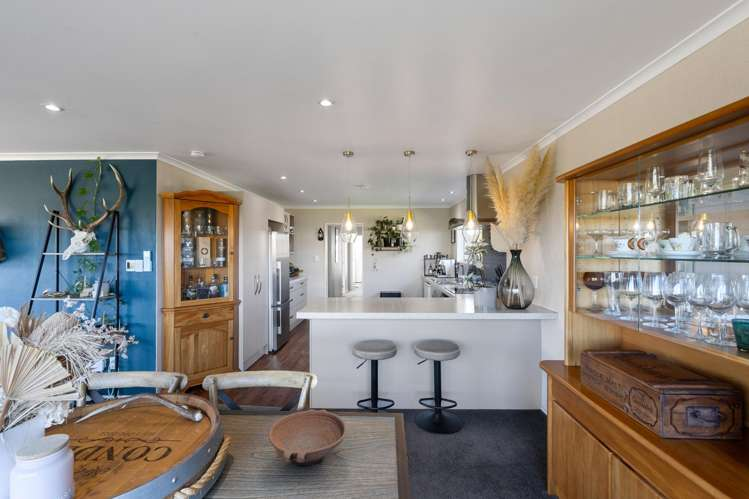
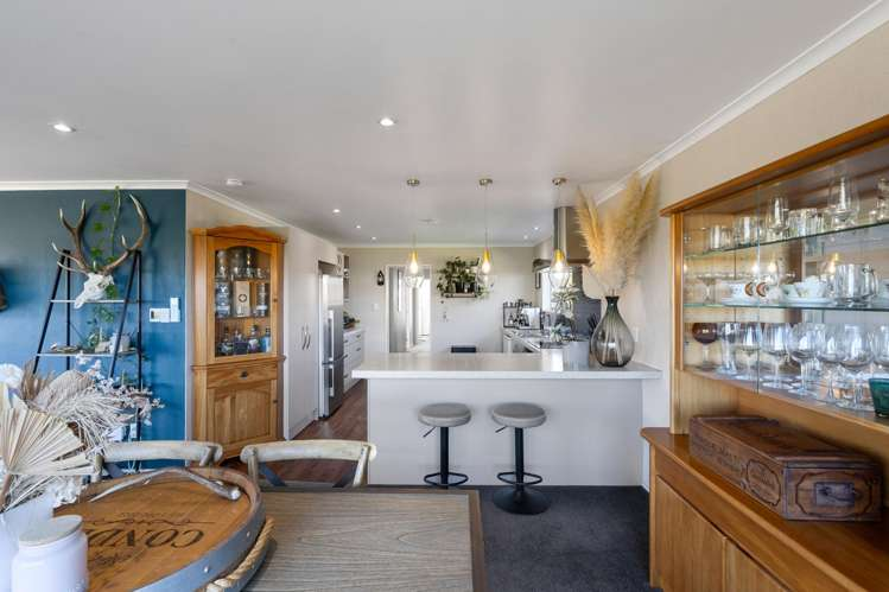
- bowl (308, 441)
